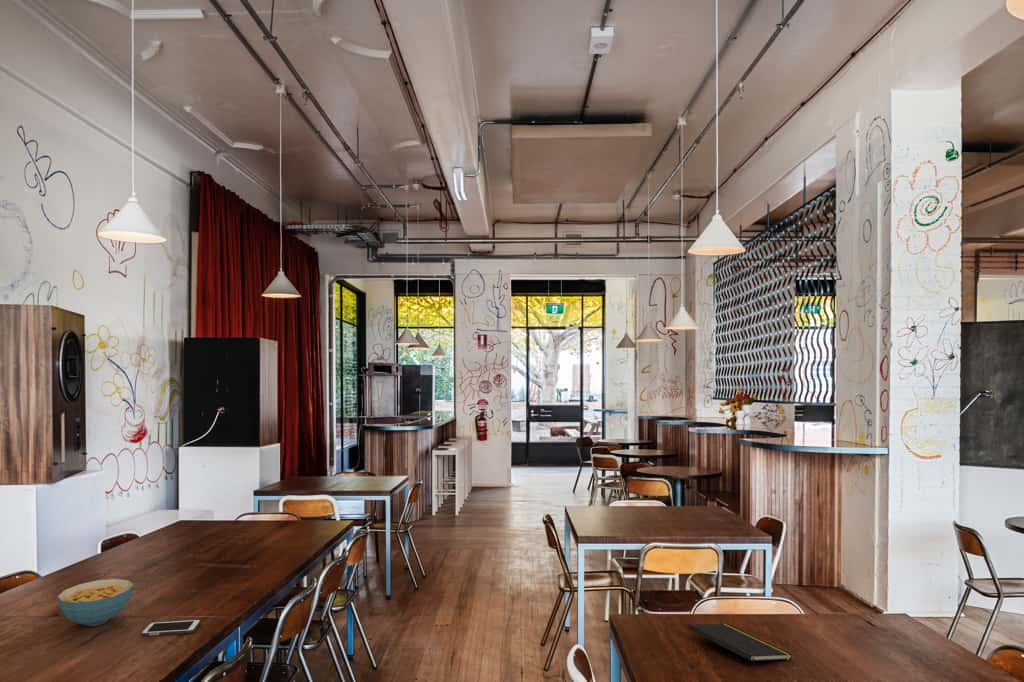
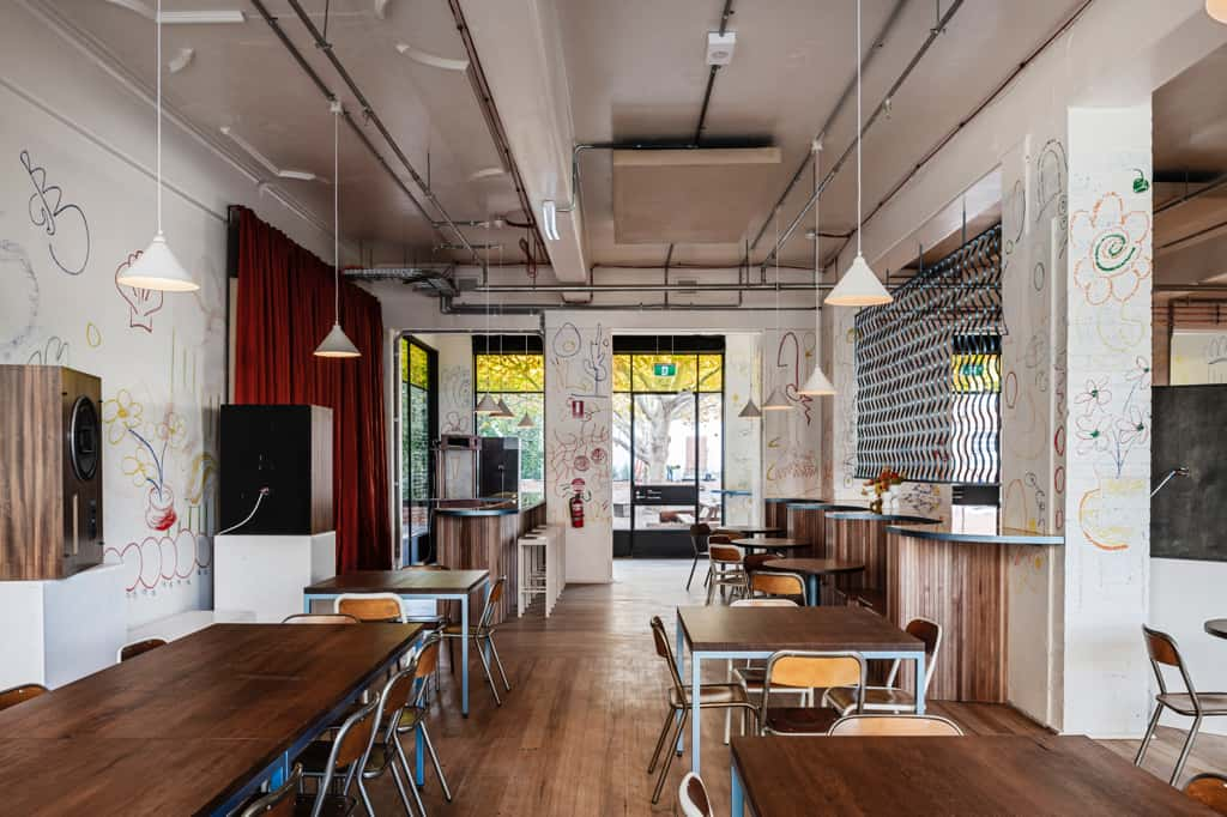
- cell phone (171, 627)
- cereal bowl (96, 606)
- notepad (738, 641)
